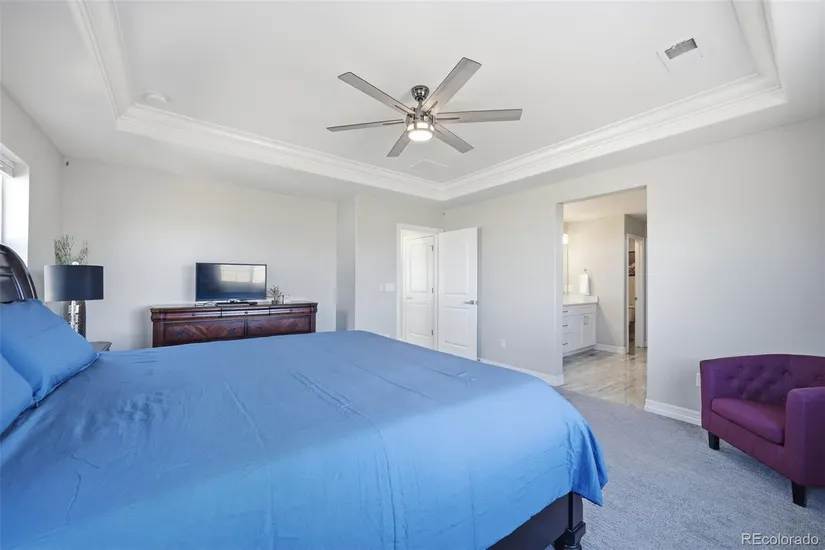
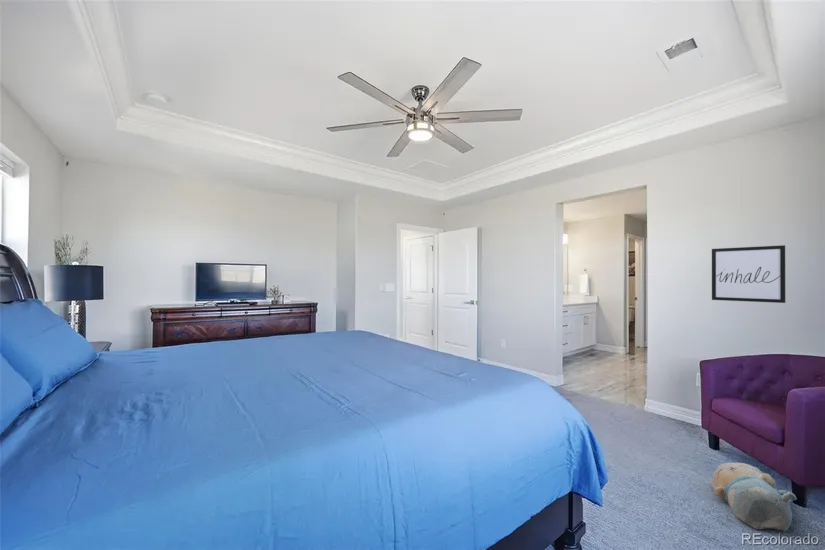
+ plush toy (747, 489)
+ wall art (746, 274)
